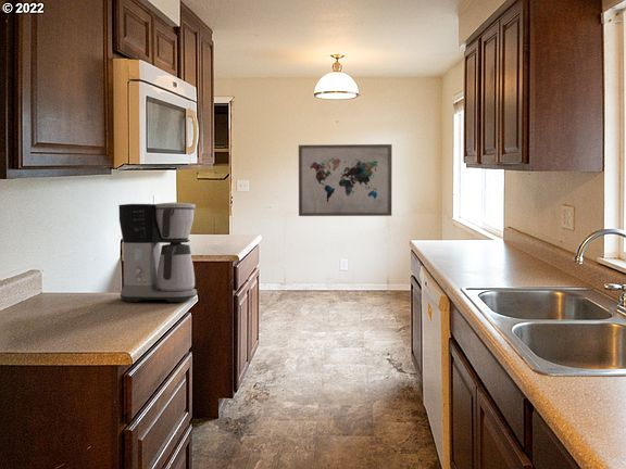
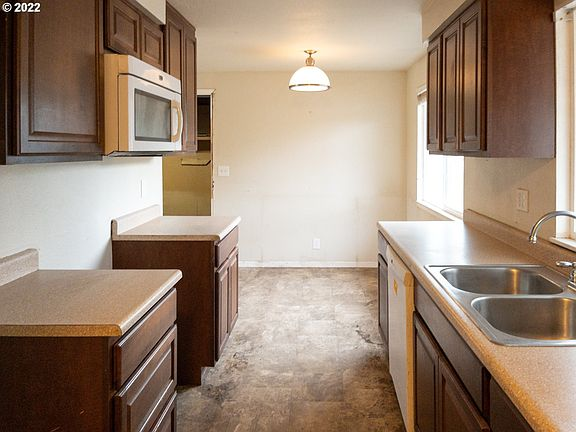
- wall art (345, 180)
- coffee maker (156, 251)
